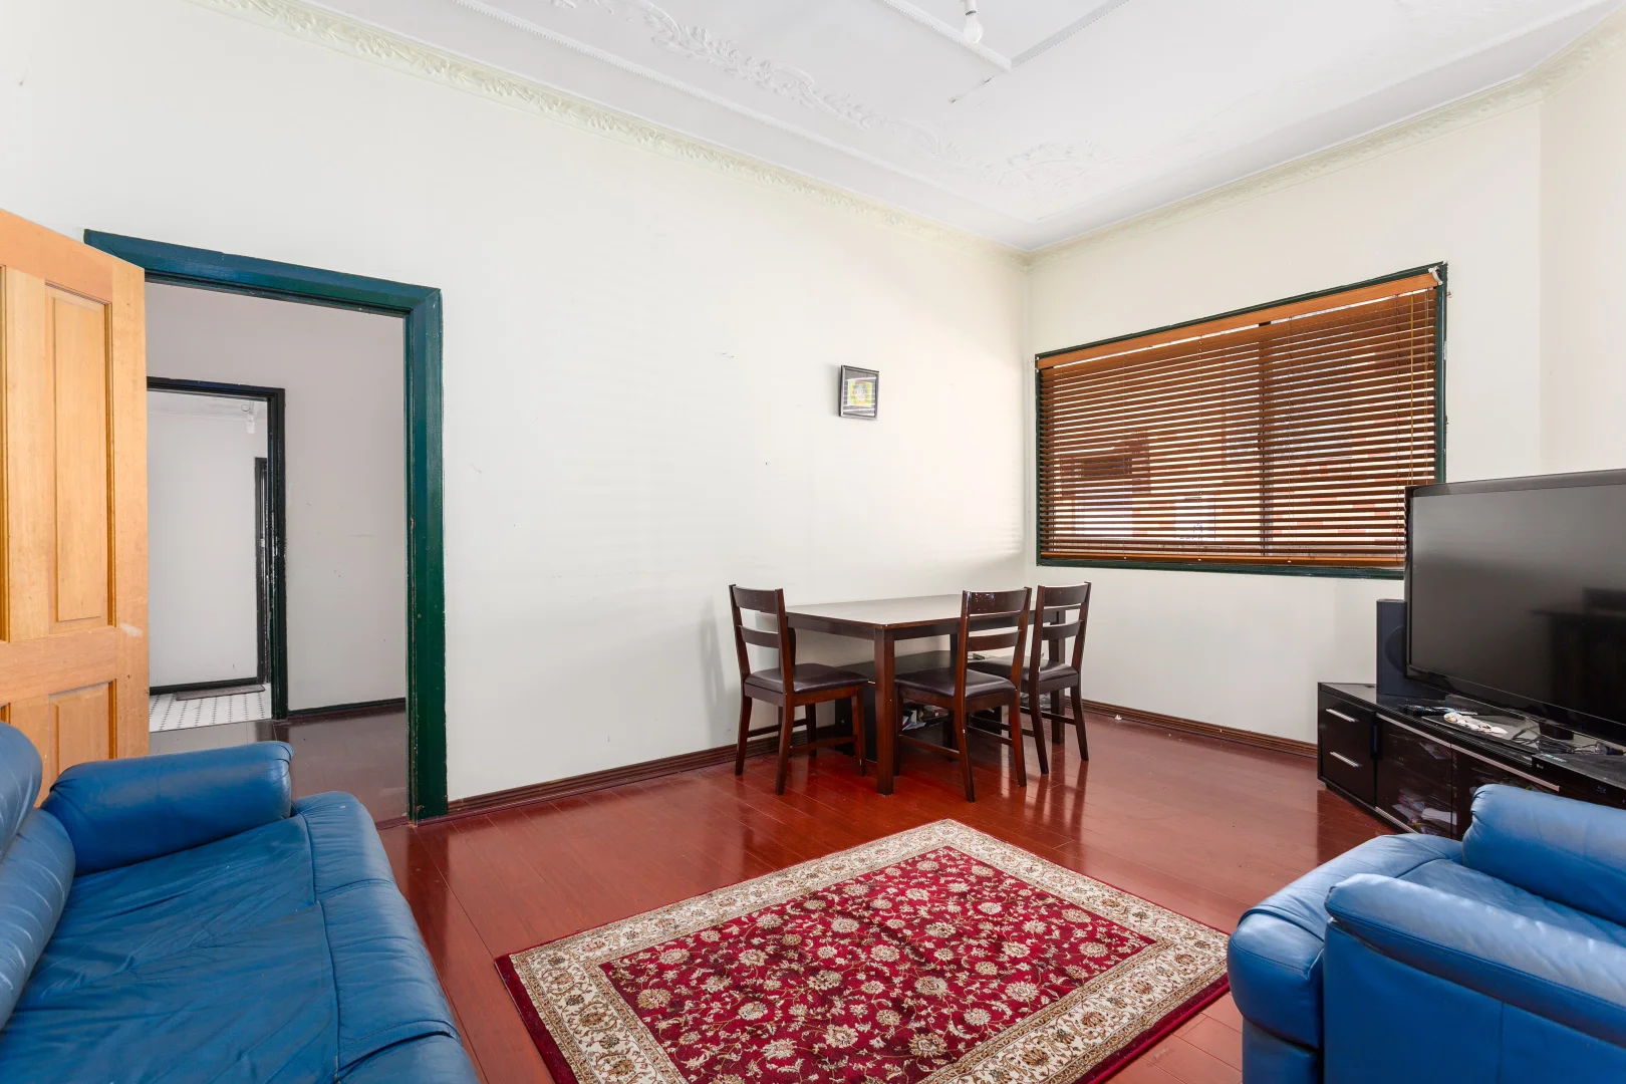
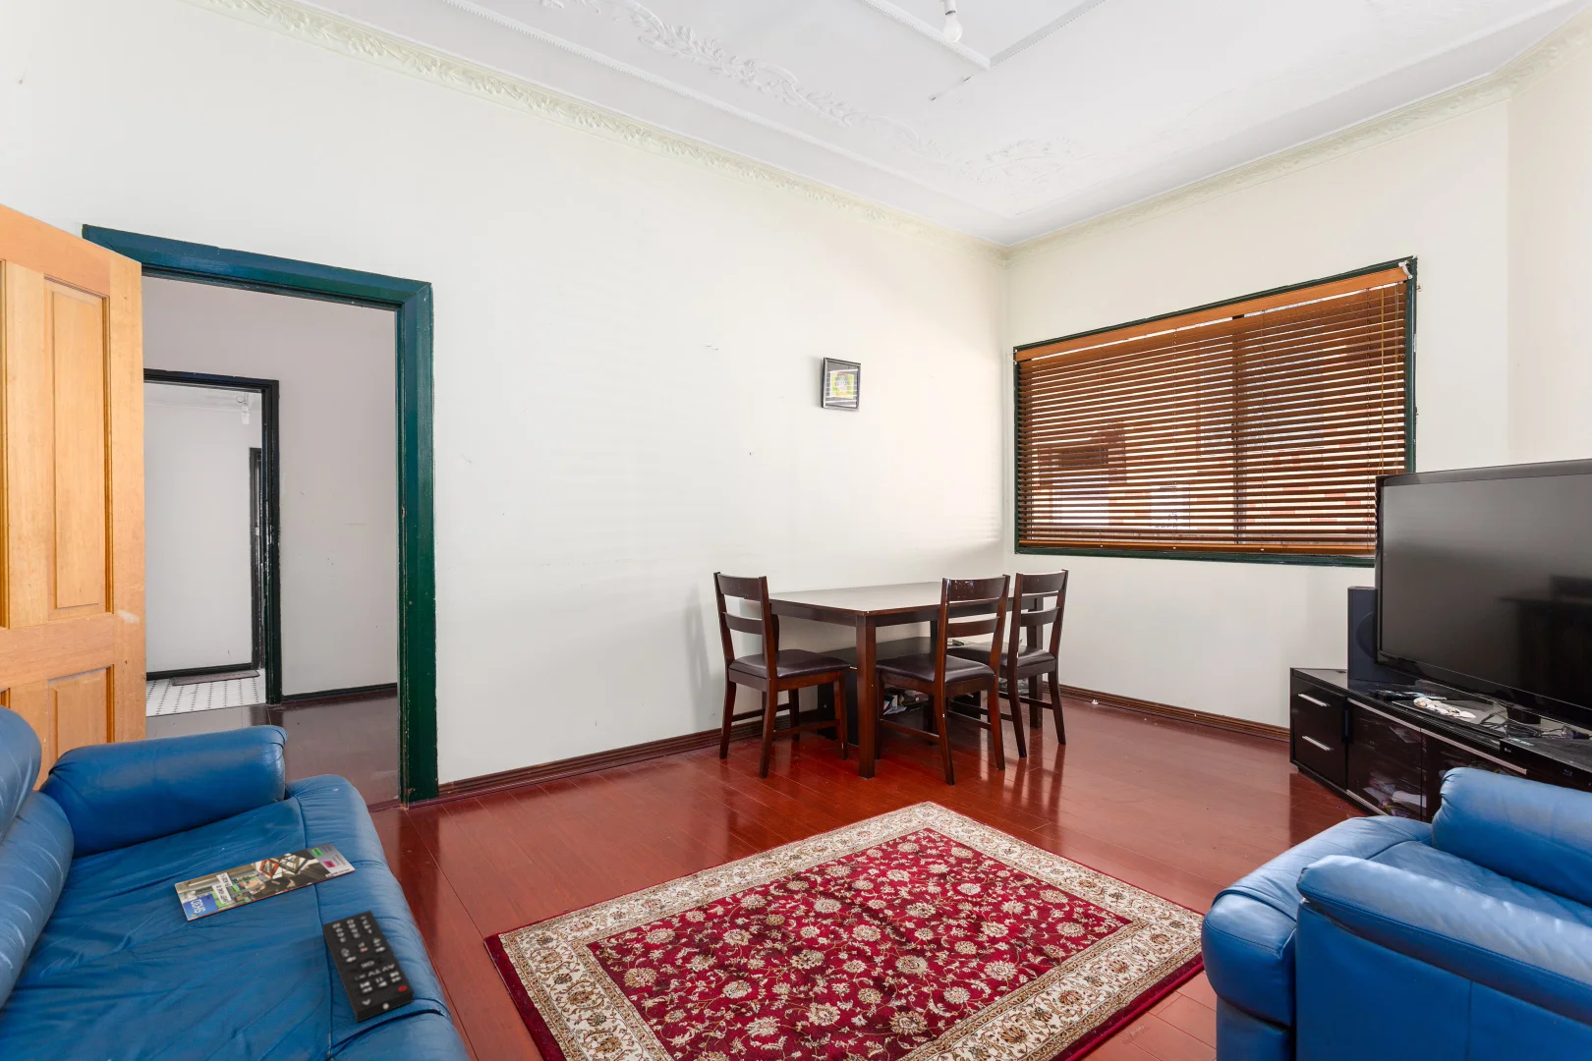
+ magazine (267, 877)
+ remote control (365, 959)
